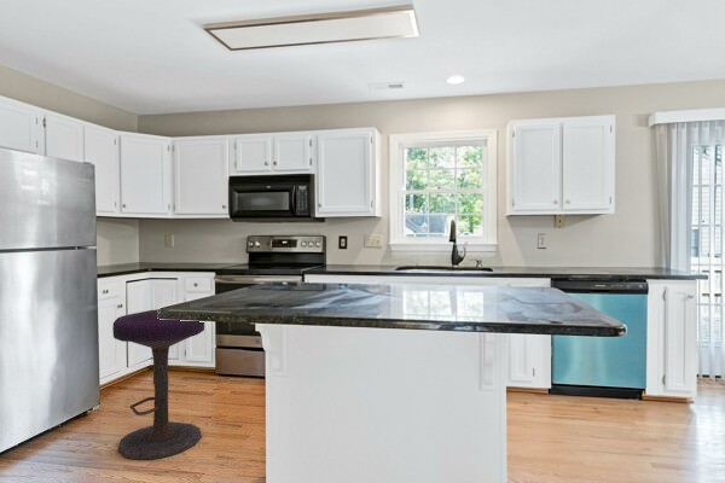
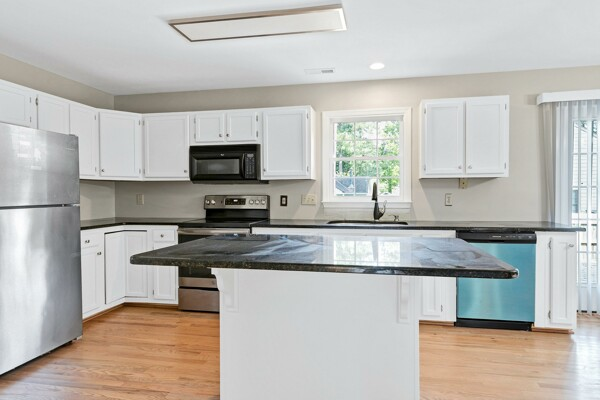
- stool (161, 376)
